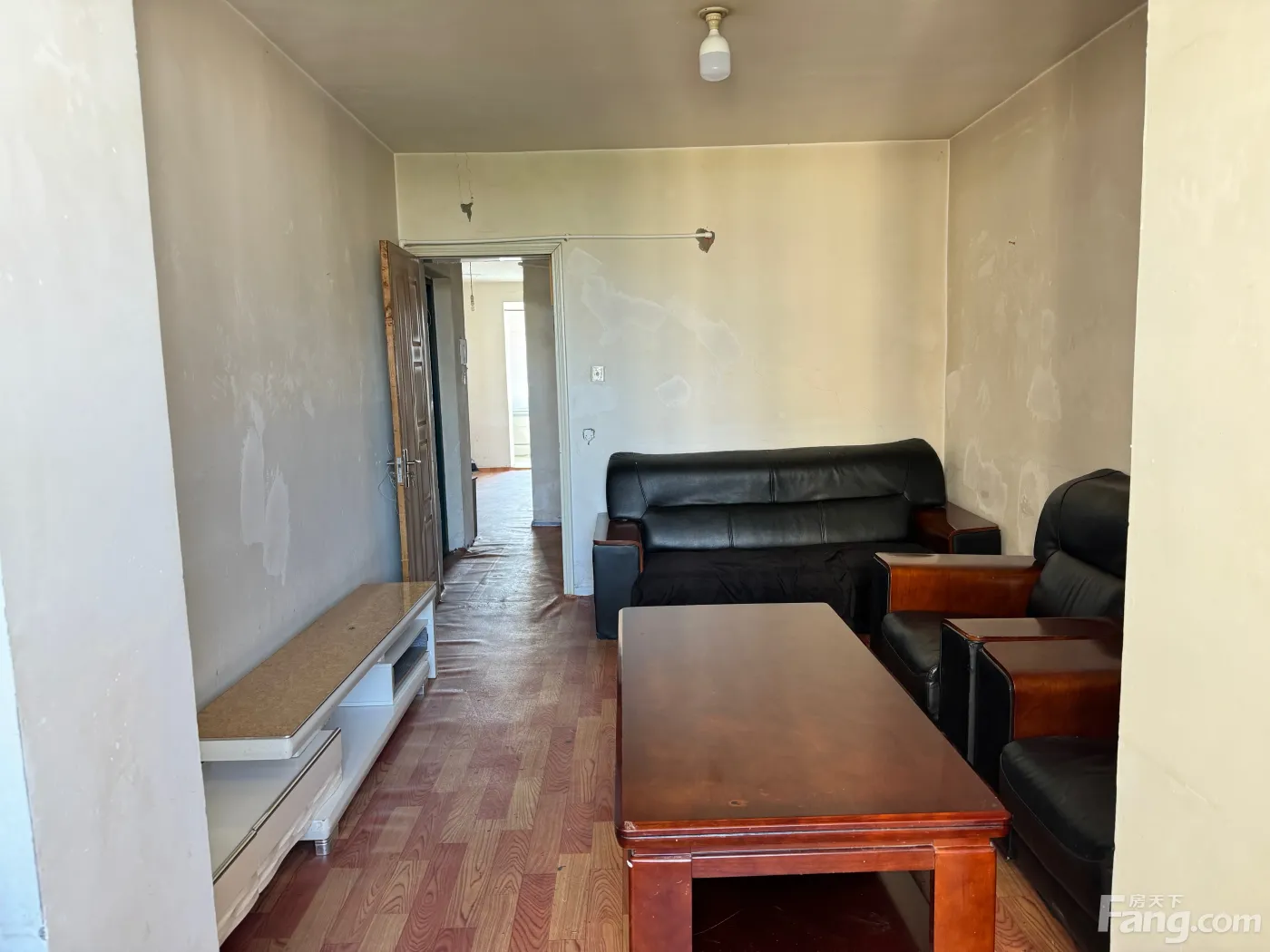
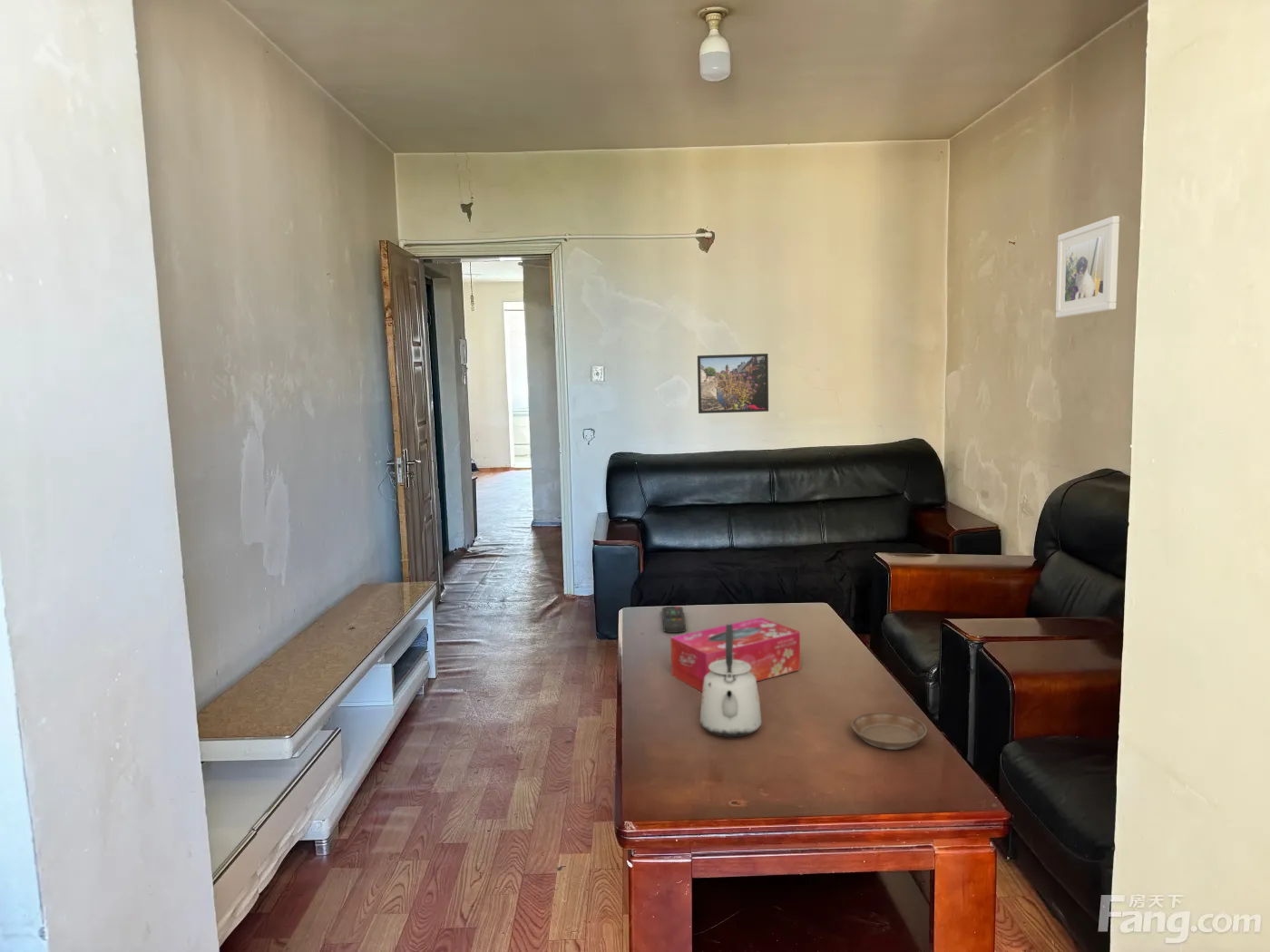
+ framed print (1085, 269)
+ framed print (733, 384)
+ tissue box (736, 653)
+ saucer (888, 732)
+ kettle (729, 683)
+ remote control (673, 618)
